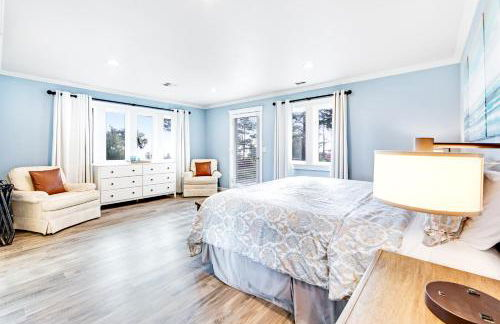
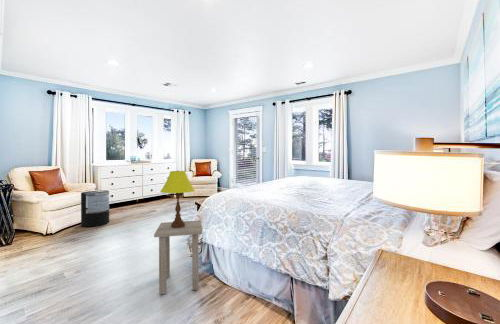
+ table lamp (177, 198)
+ trash can (95, 207)
+ side table (169, 254)
